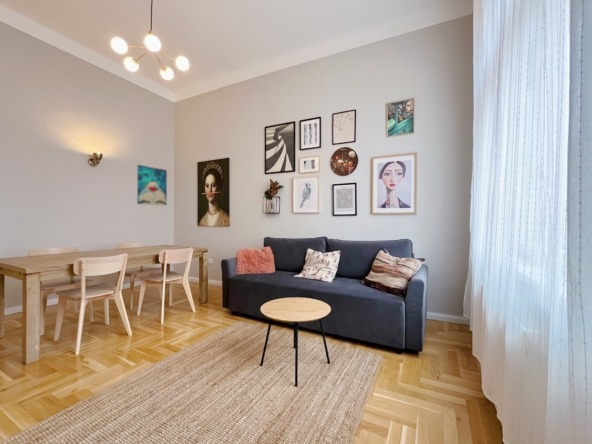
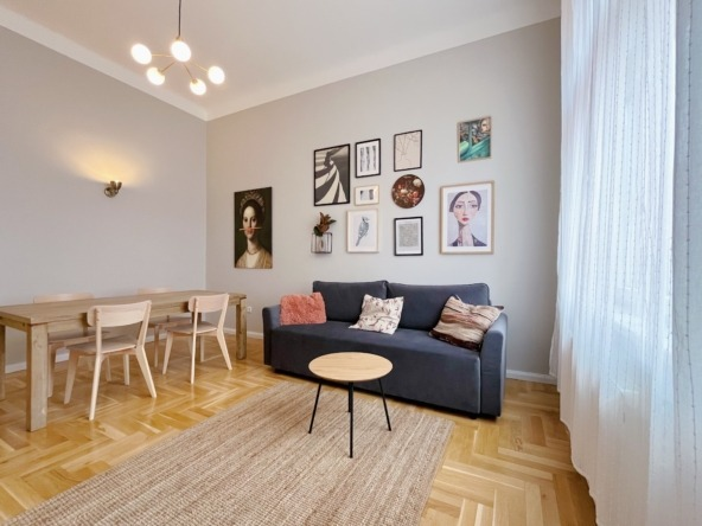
- wall art (152, 186)
